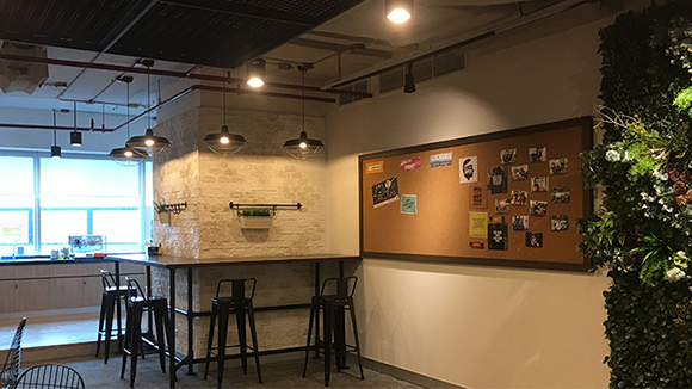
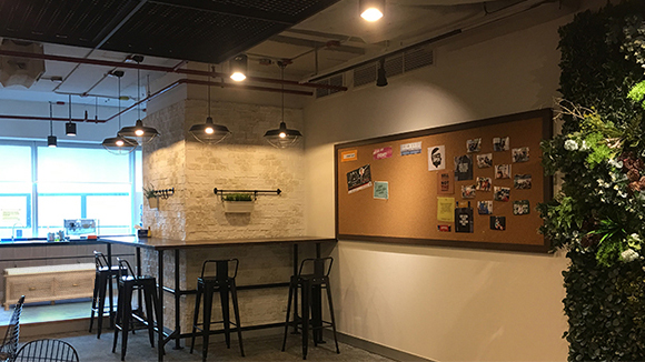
+ bench (51, 285)
